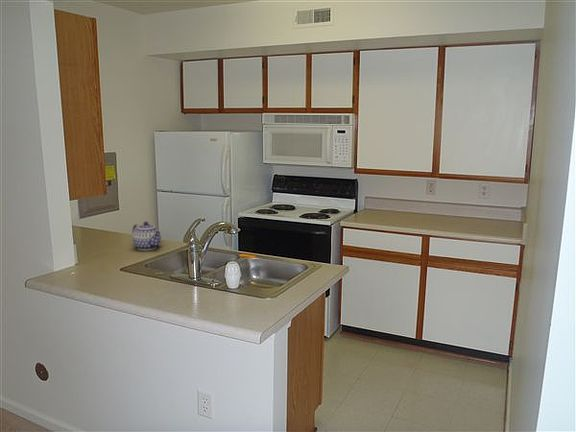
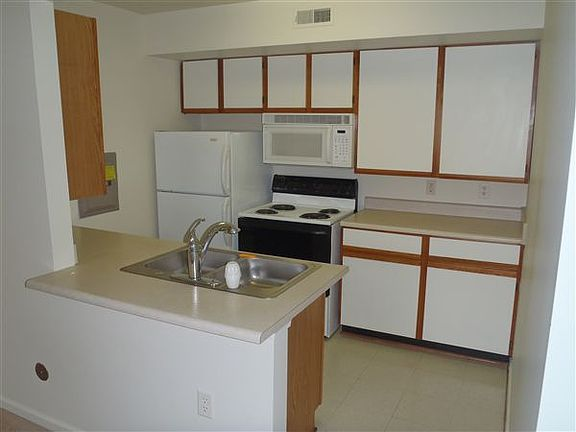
- teapot (146, 234)
